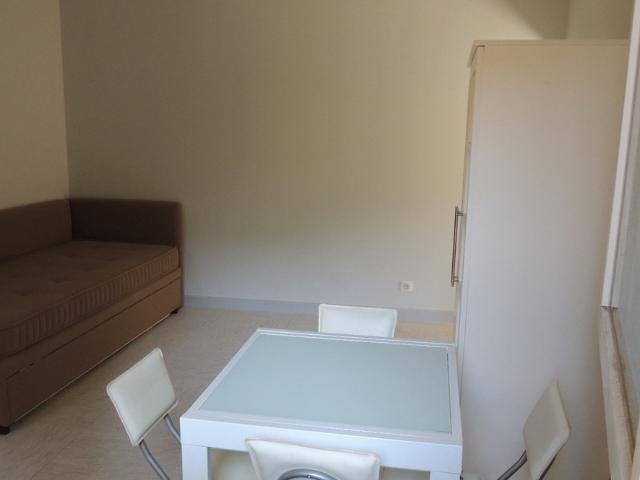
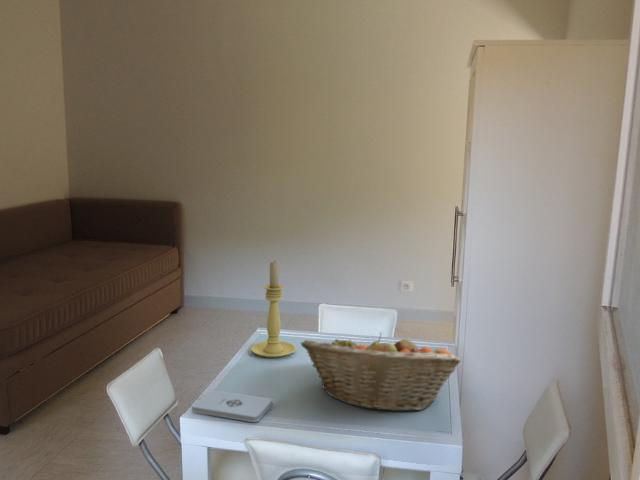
+ fruit basket (378, 363)
+ notepad (232, 405)
+ candle holder (273, 306)
